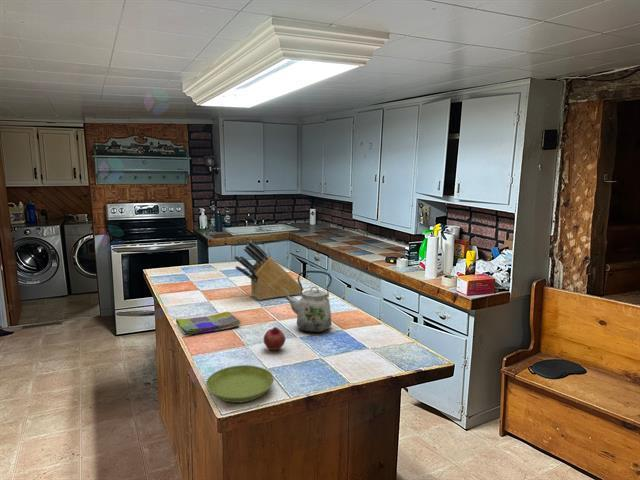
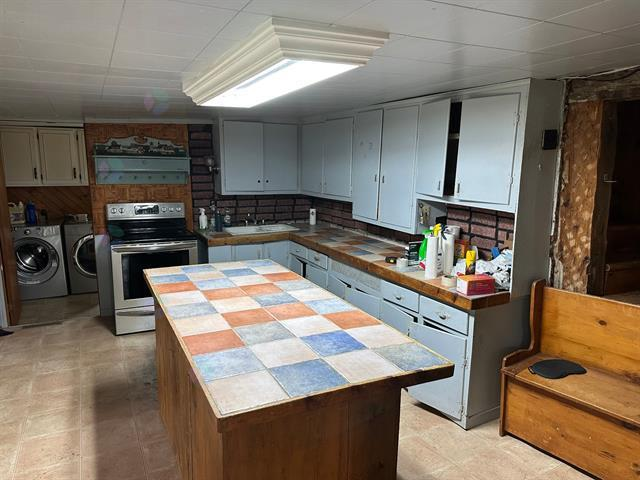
- kettle (307, 299)
- fruit (274, 337)
- knife block (269, 267)
- saucer (240, 384)
- dish towel (208, 322)
